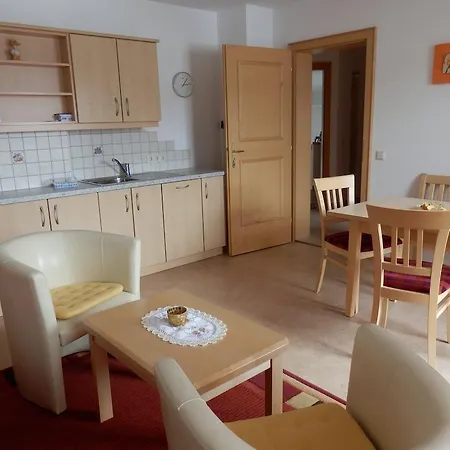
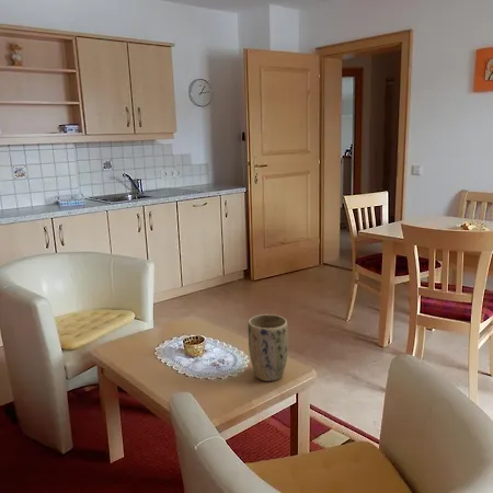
+ plant pot (267, 347)
